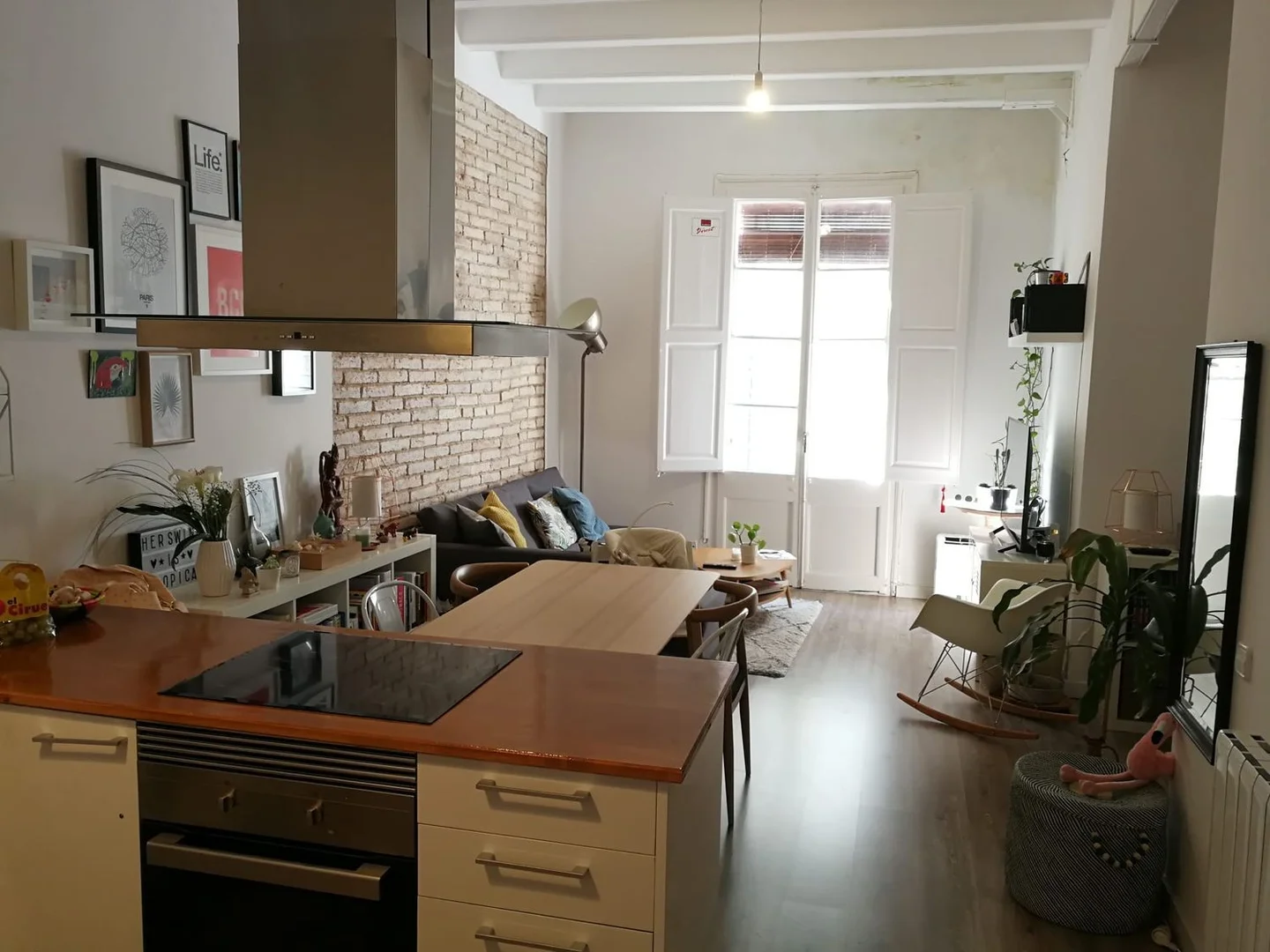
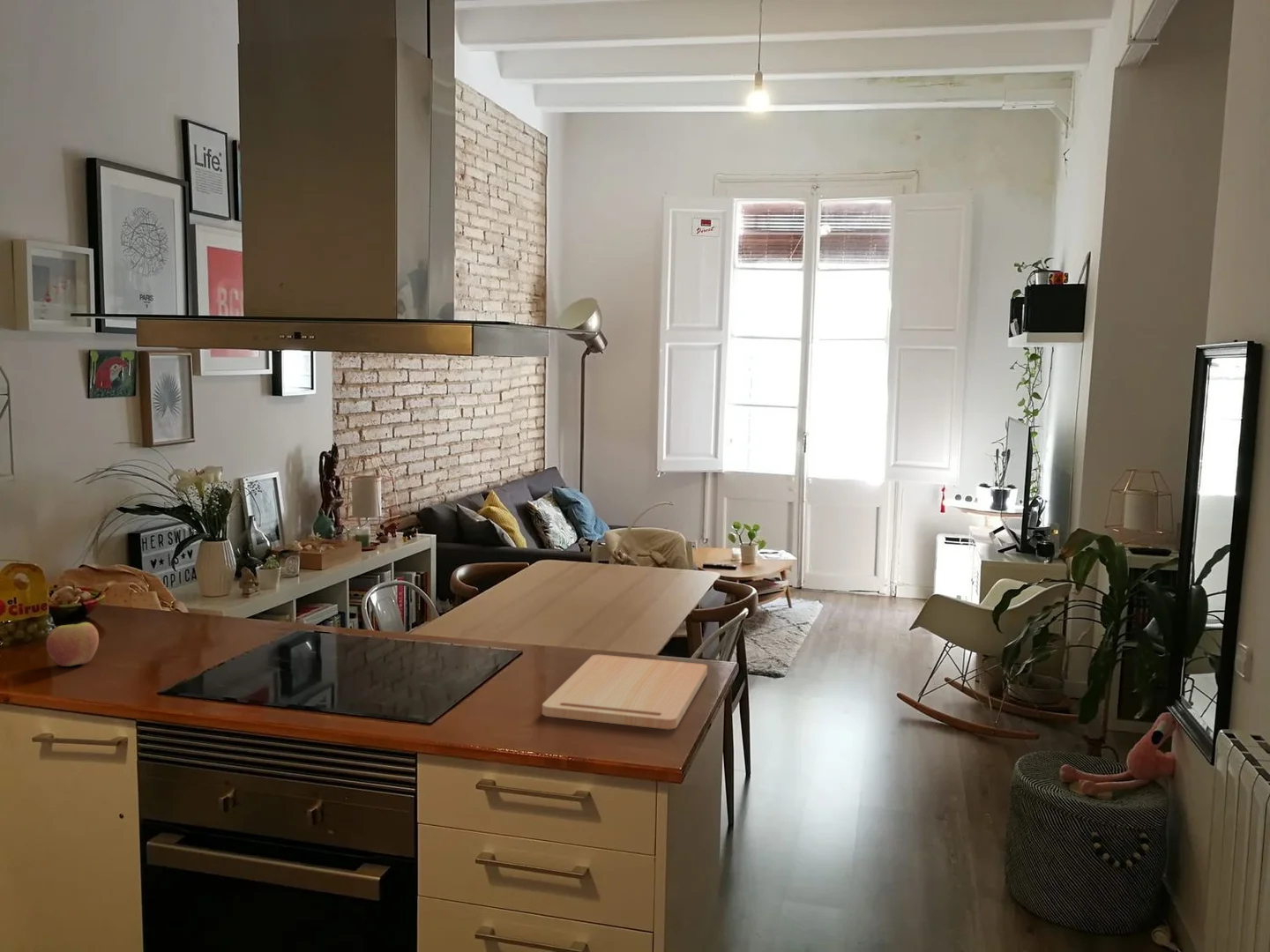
+ cutting board (630, 688)
+ apple (72, 643)
